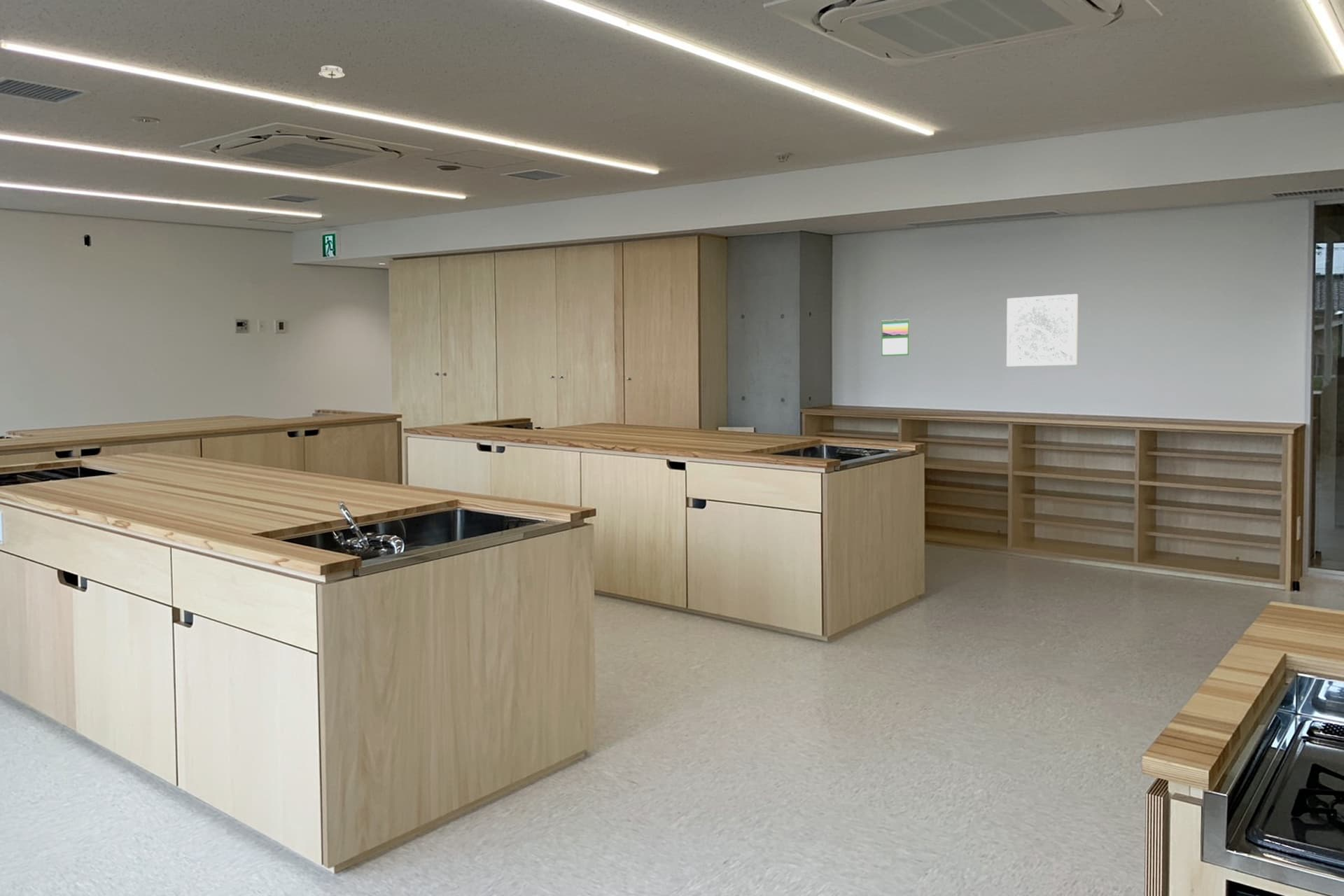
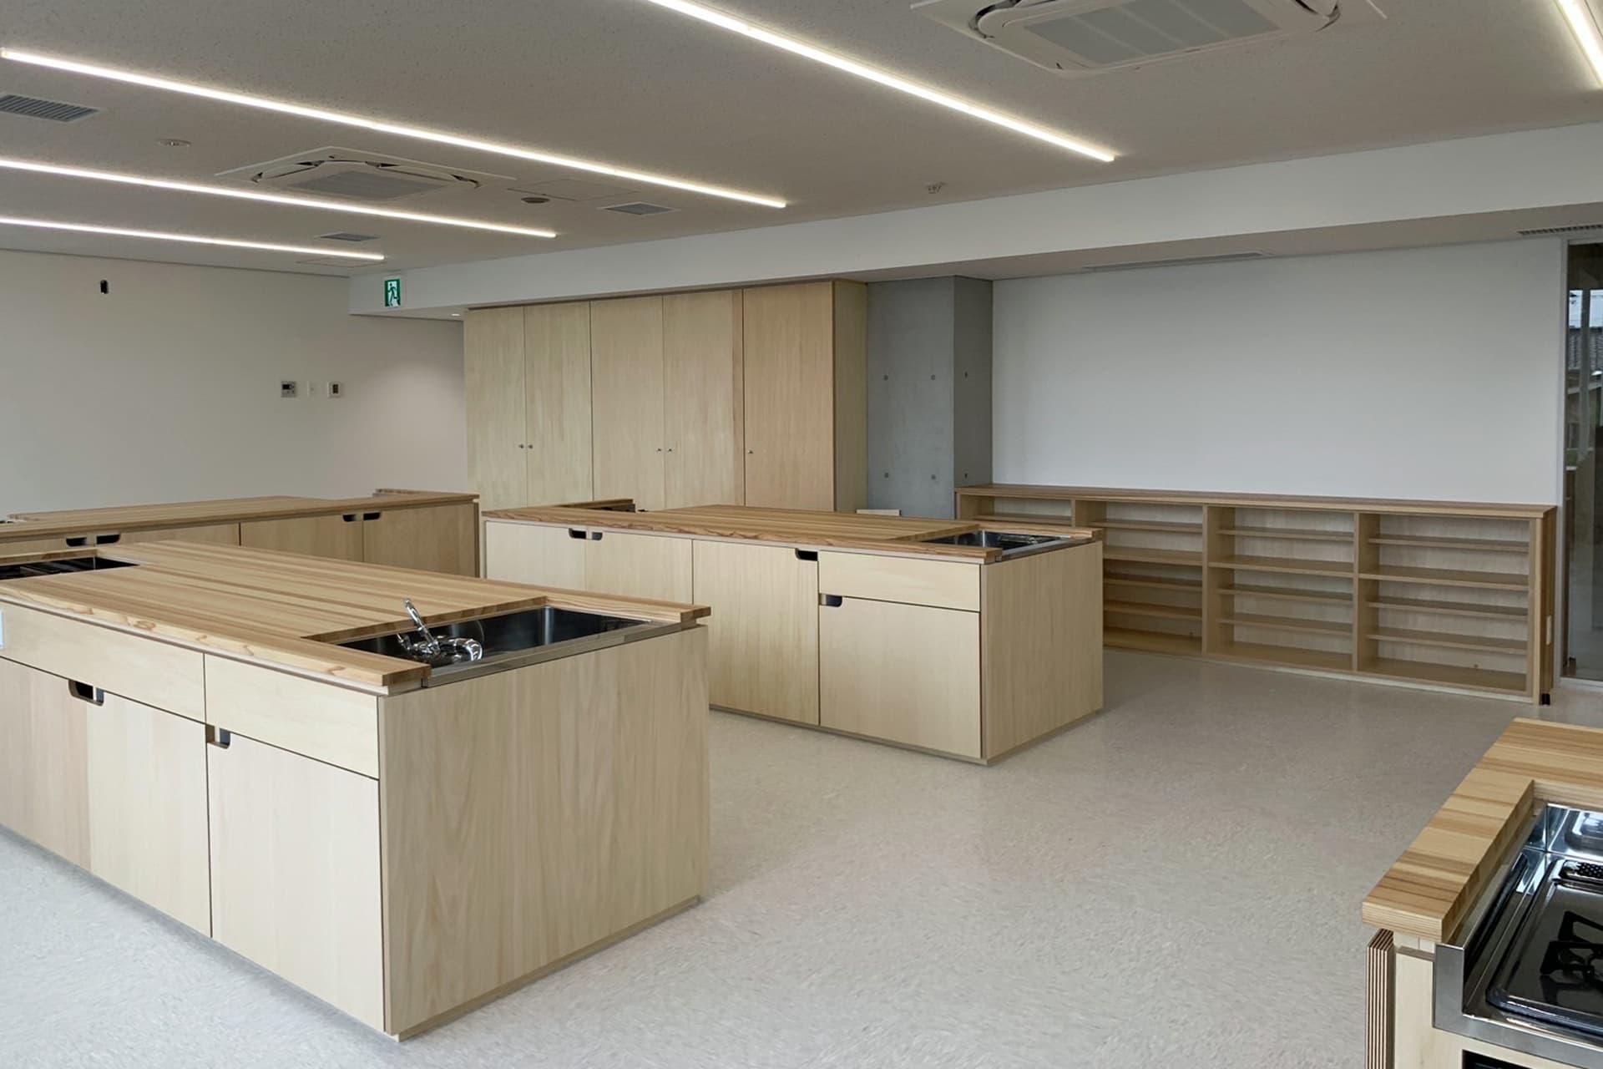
- wall art (1041, 330)
- calendar (895, 337)
- smoke detector (330, 71)
